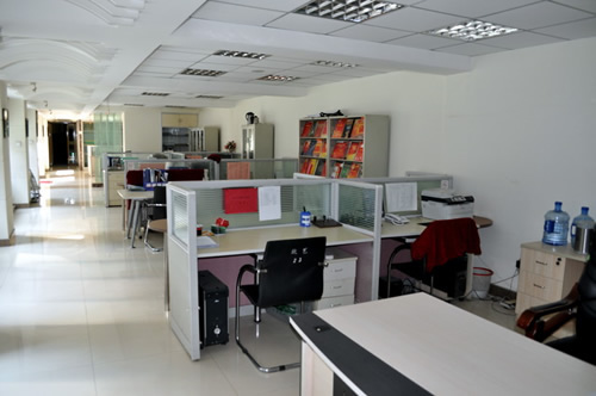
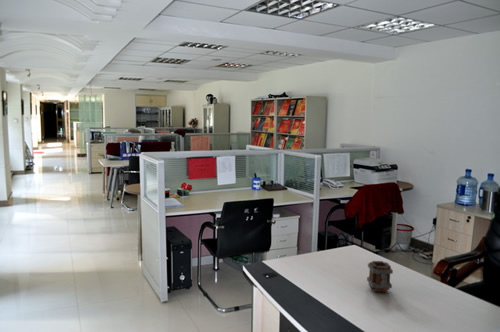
+ mug (380, 278)
